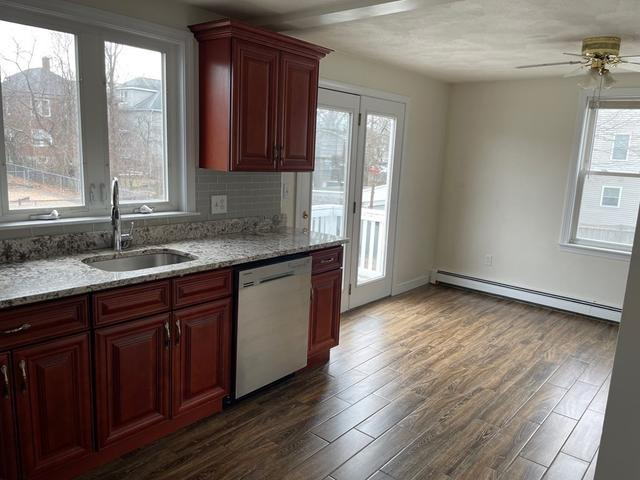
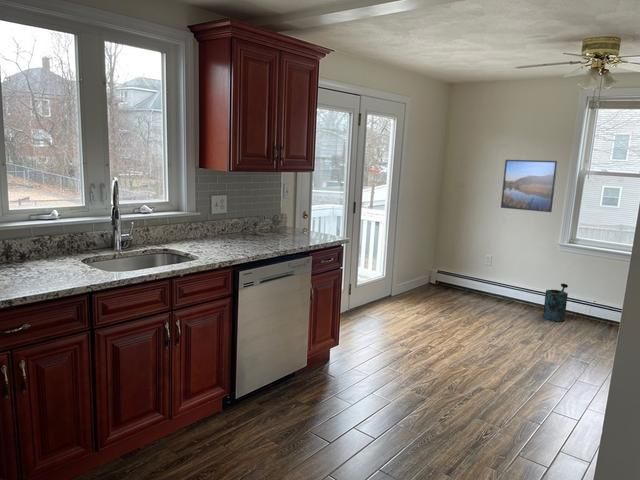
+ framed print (527, 185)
+ watering can (557, 301)
